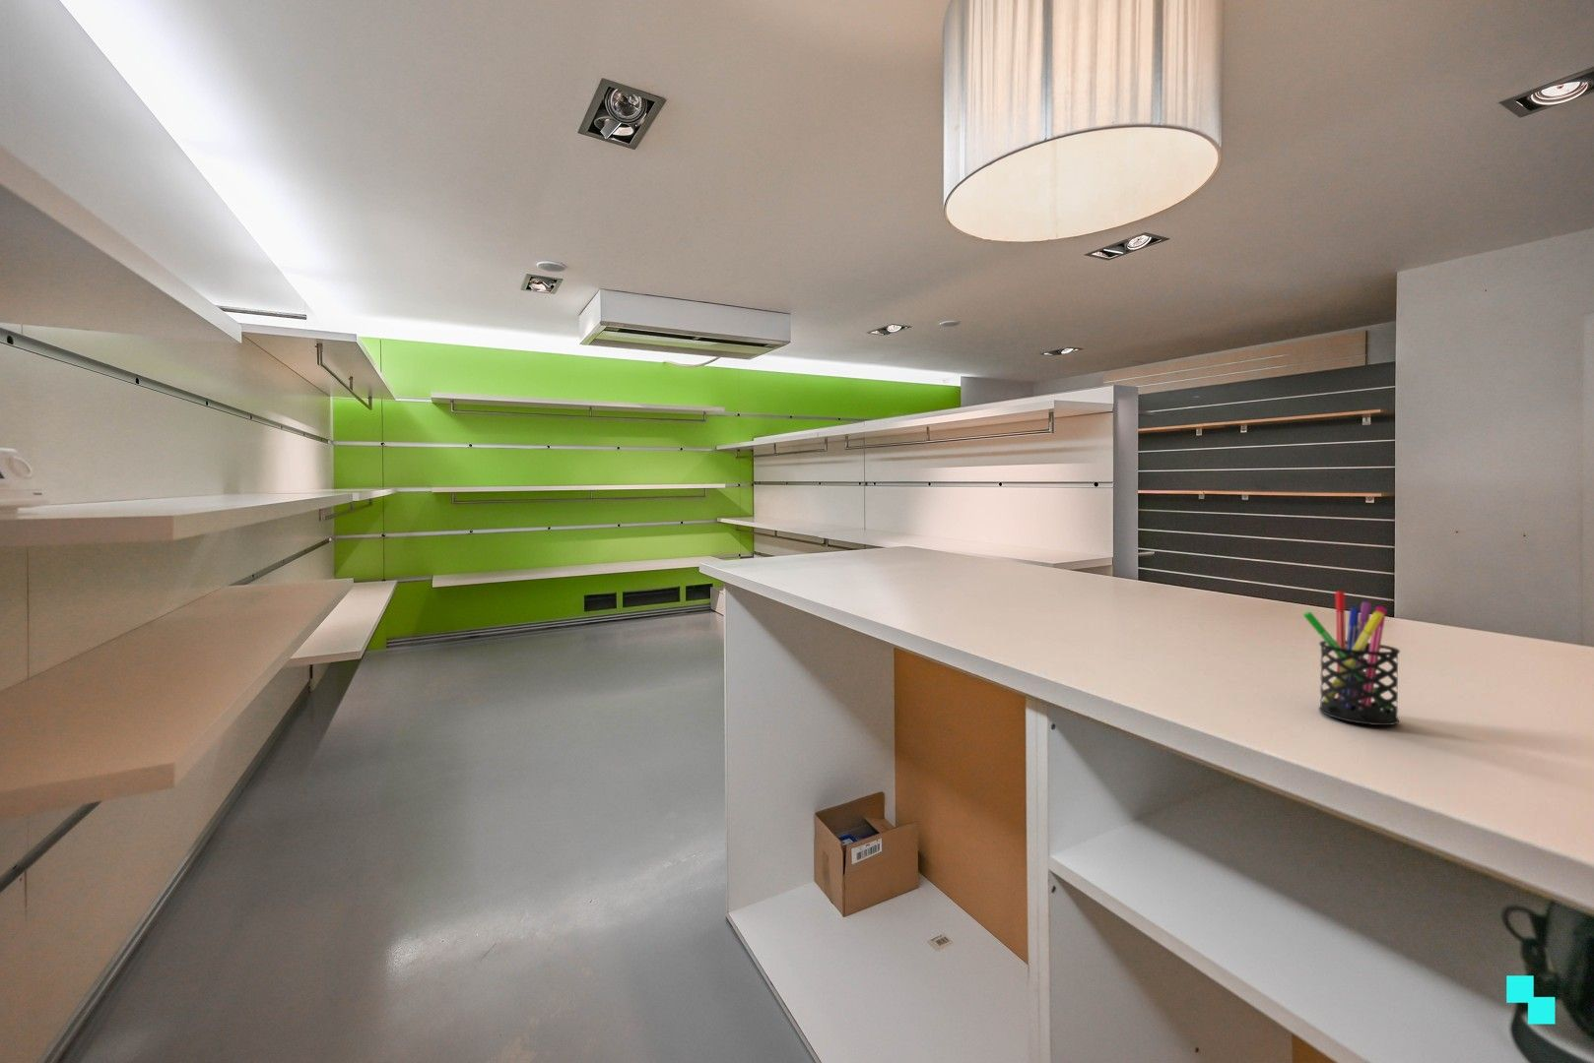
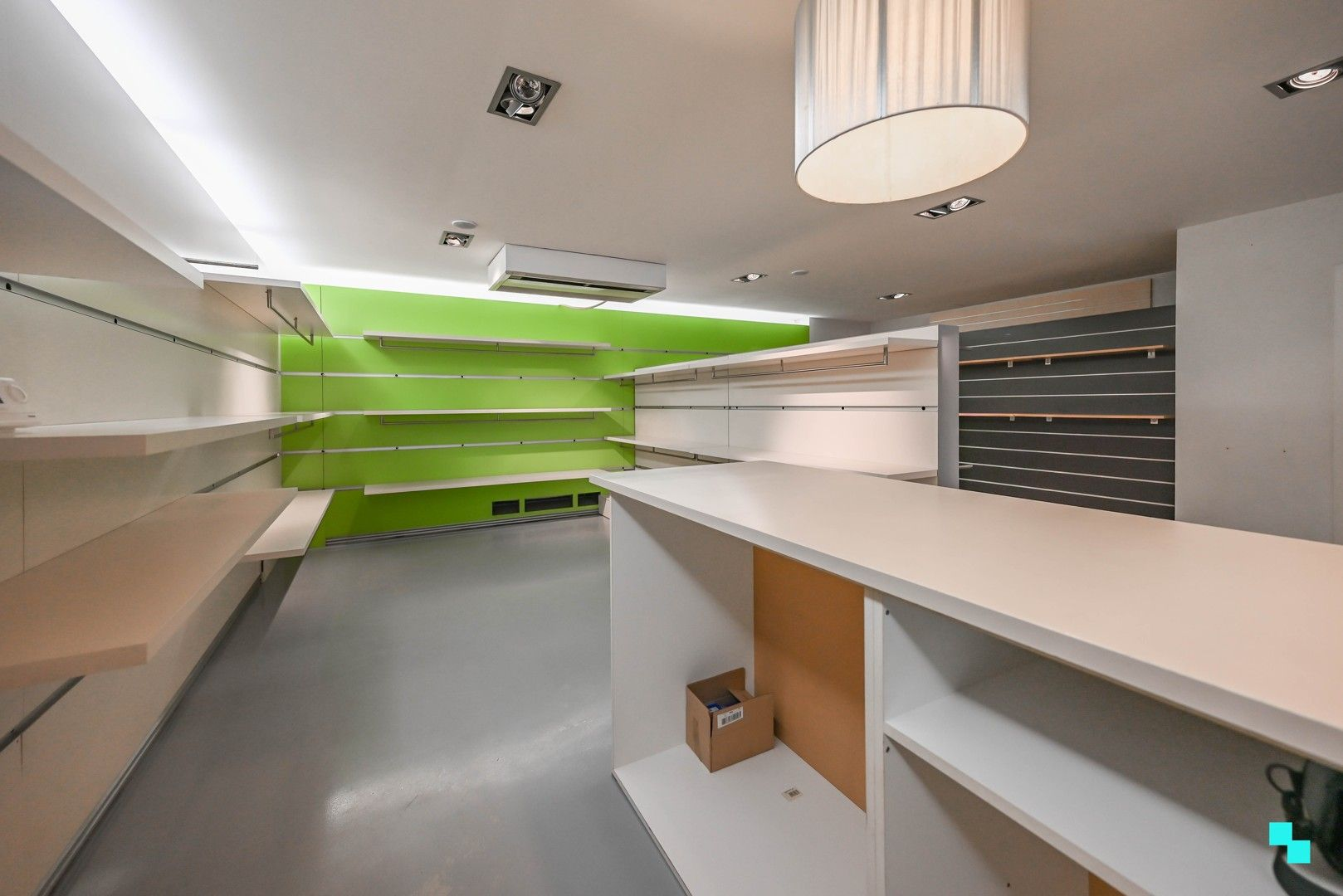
- pen holder (1347, 654)
